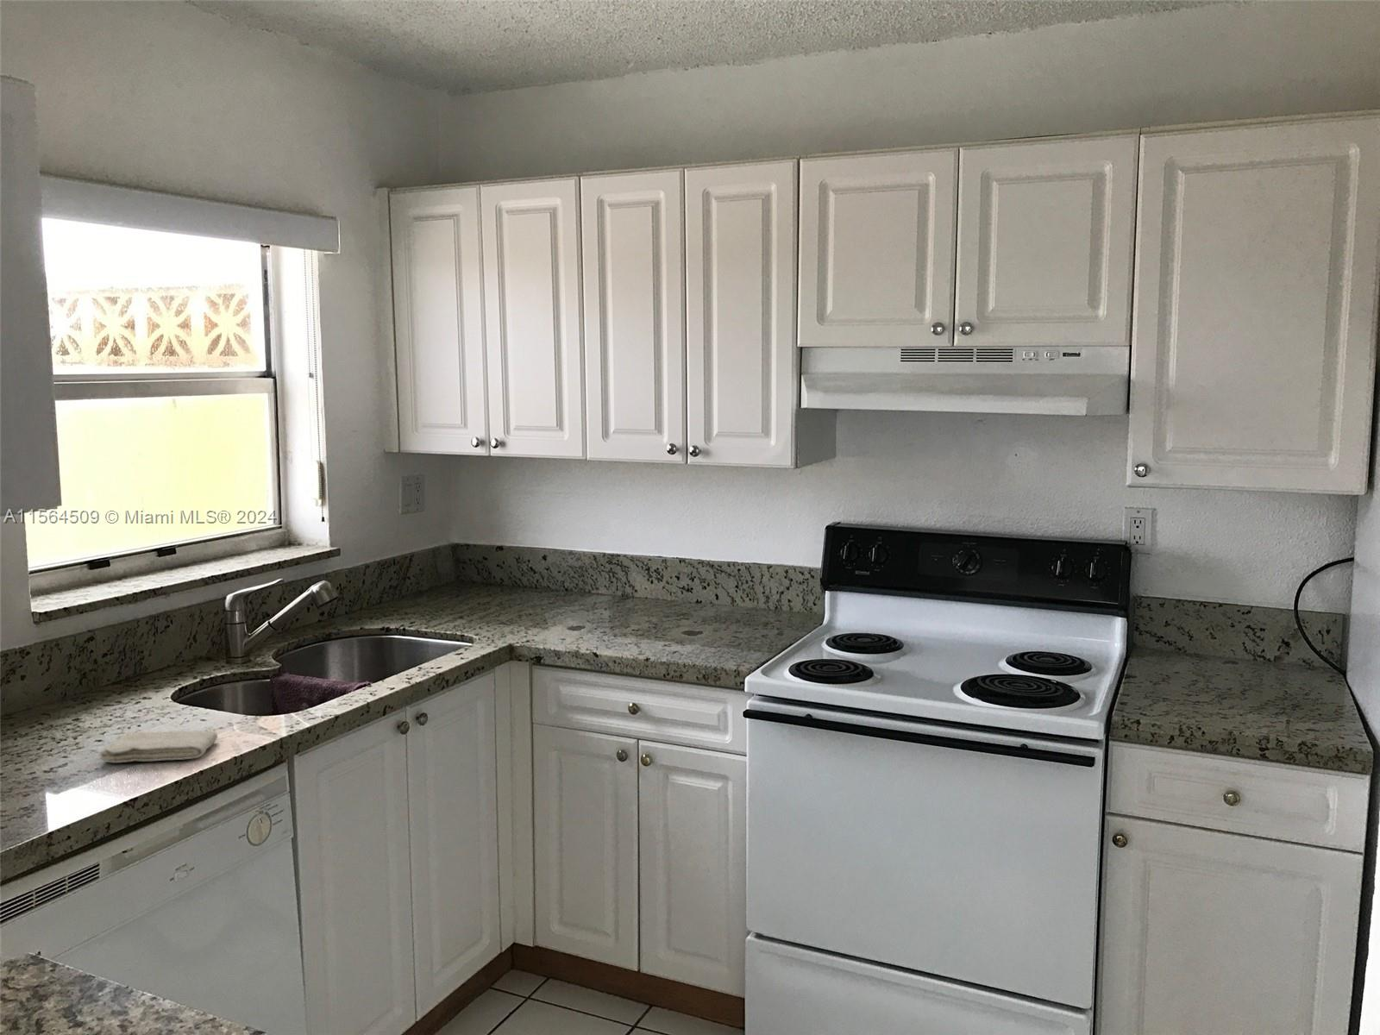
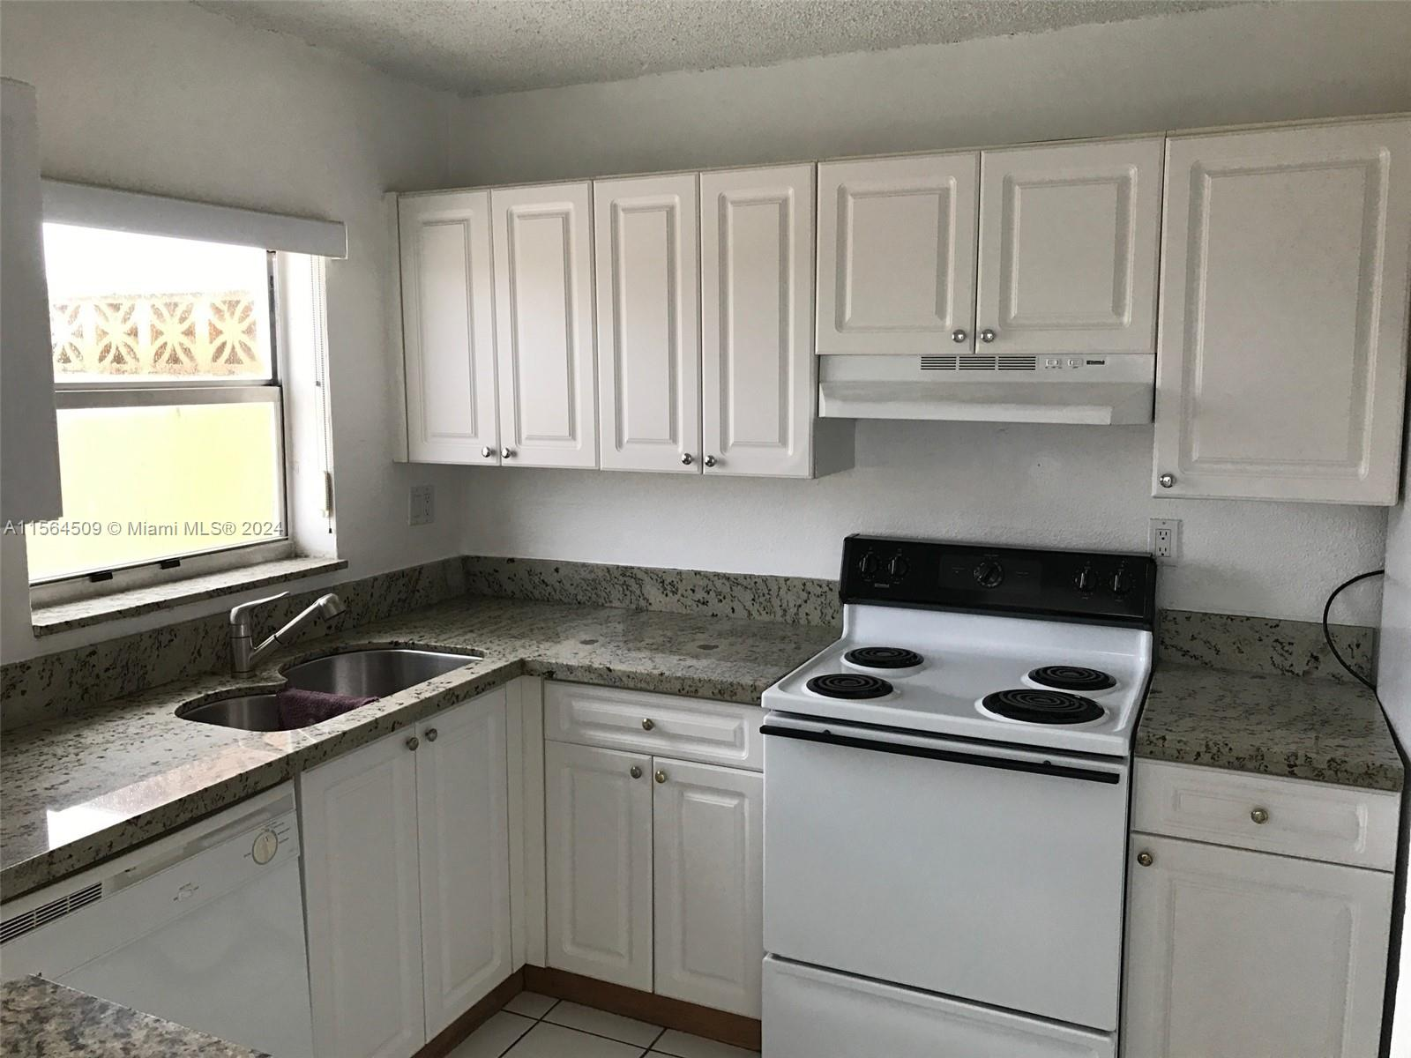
- washcloth (160, 745)
